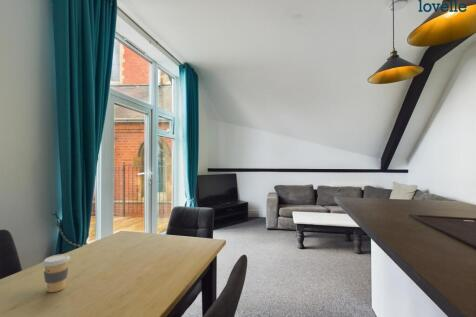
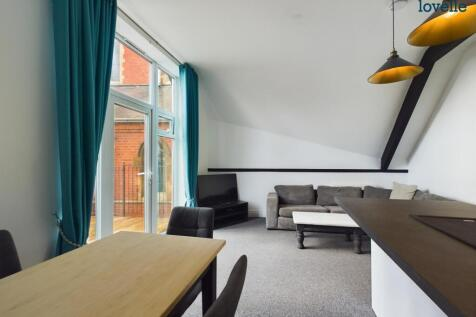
- coffee cup (56, 273)
